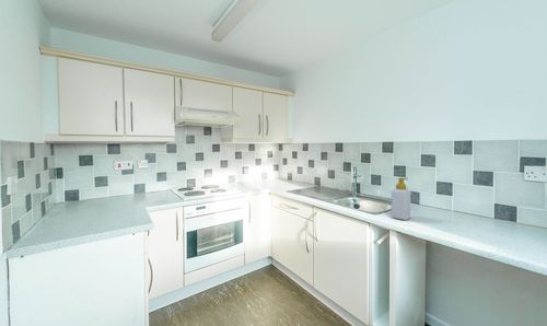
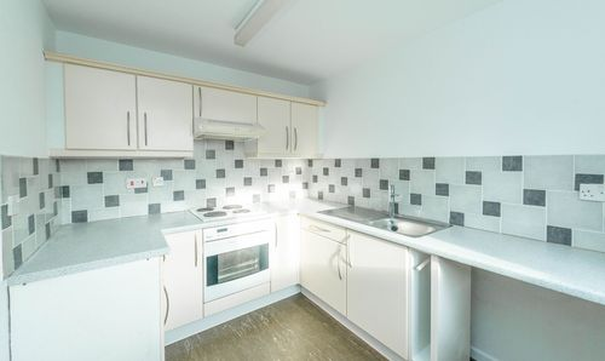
- soap bottle (400, 197)
